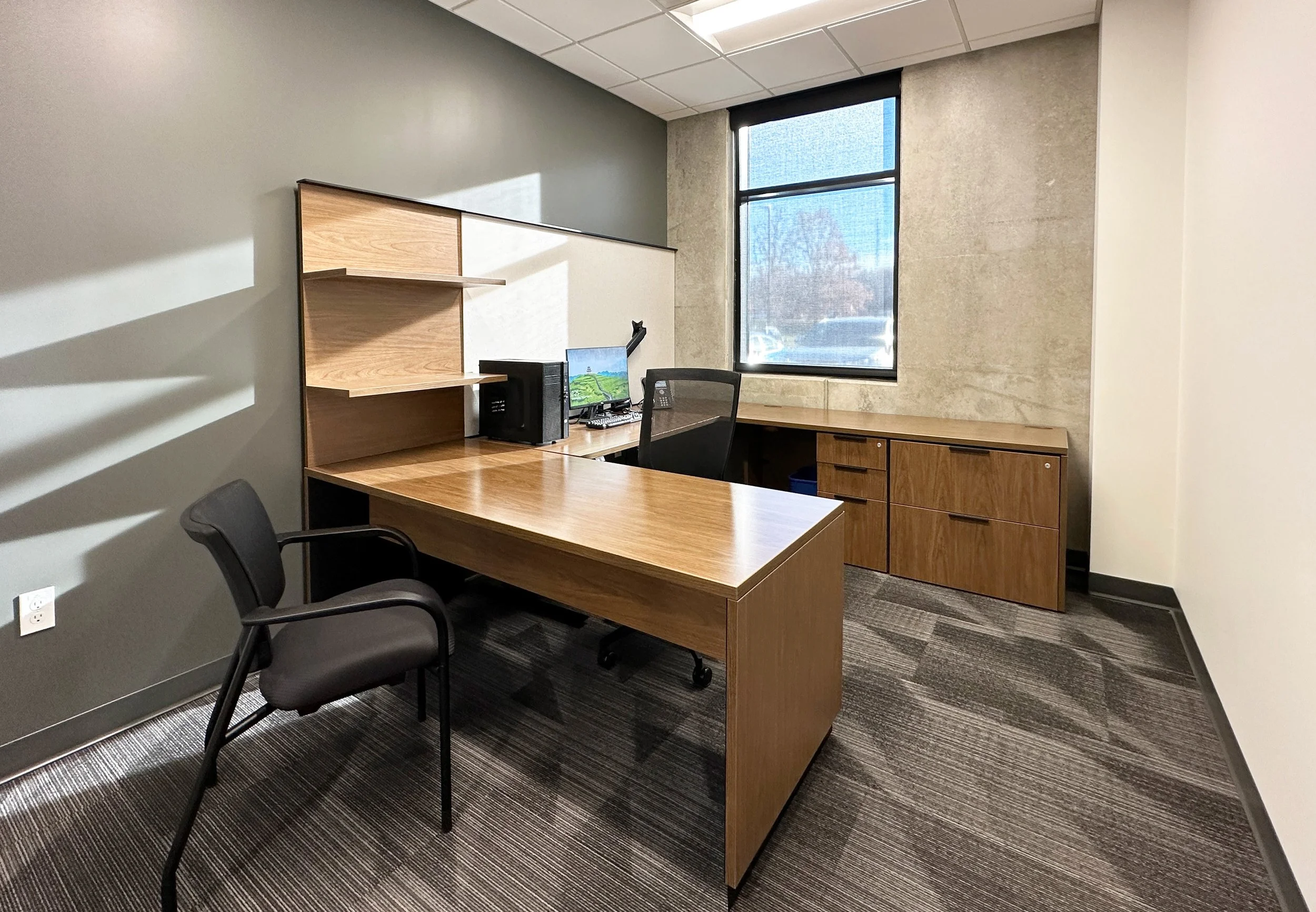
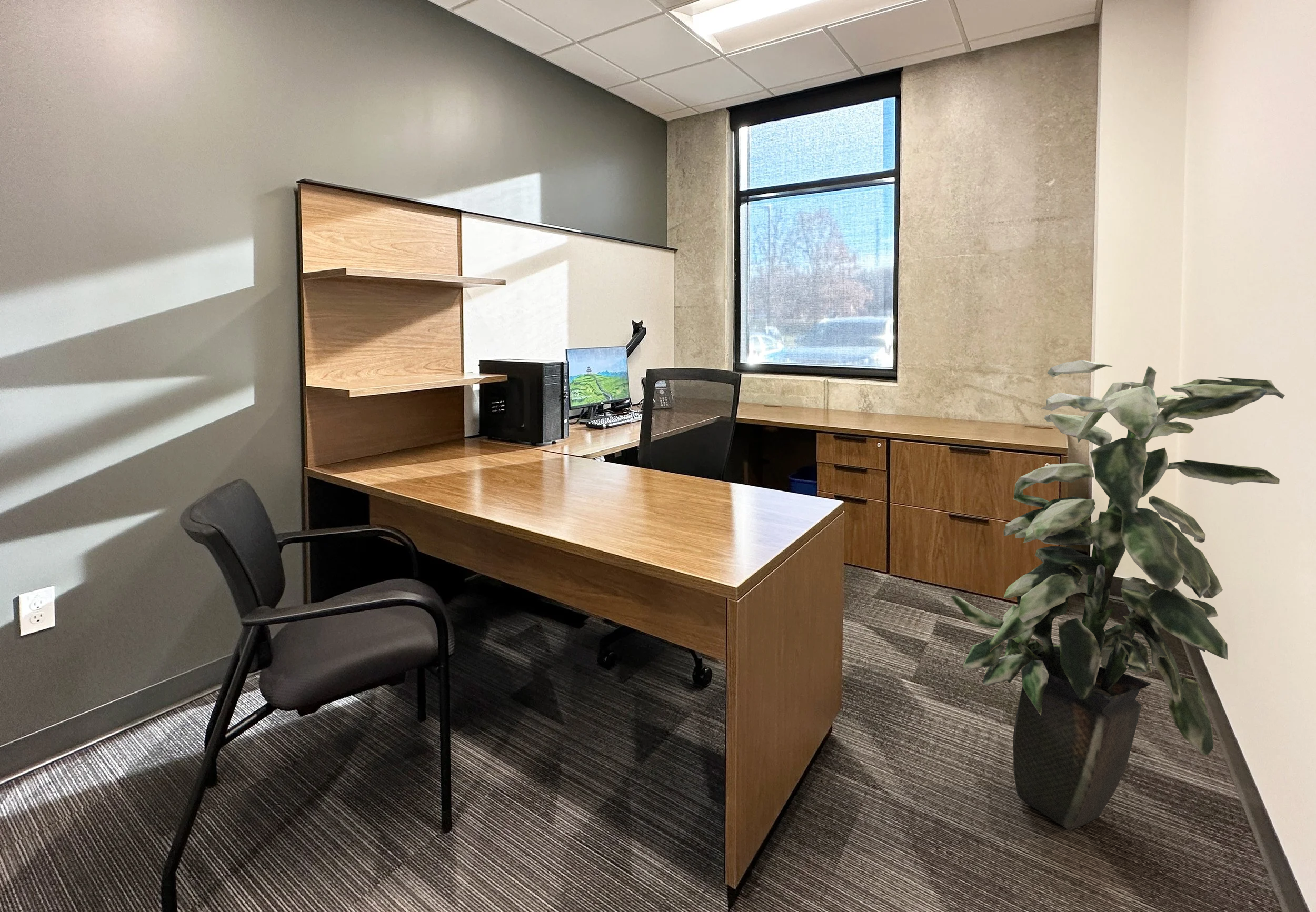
+ indoor plant (1098, 592)
